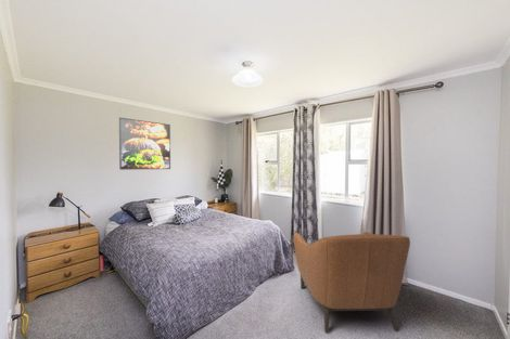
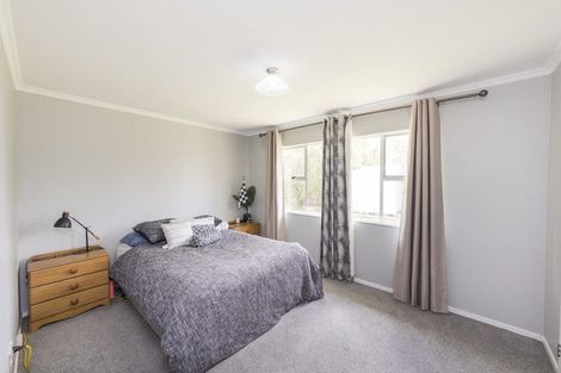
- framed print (146, 145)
- chair (345, 265)
